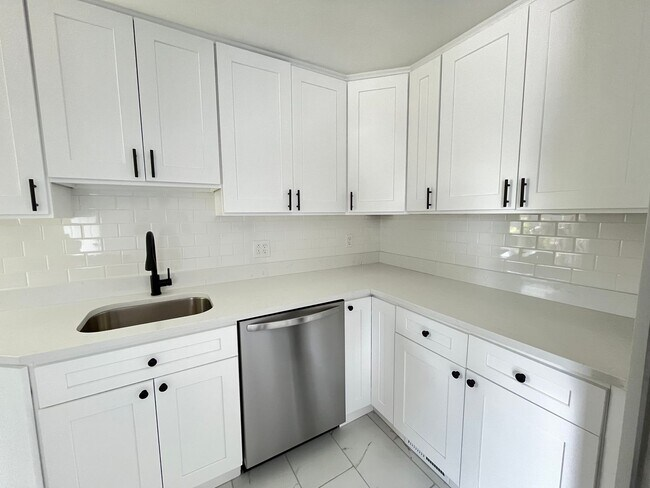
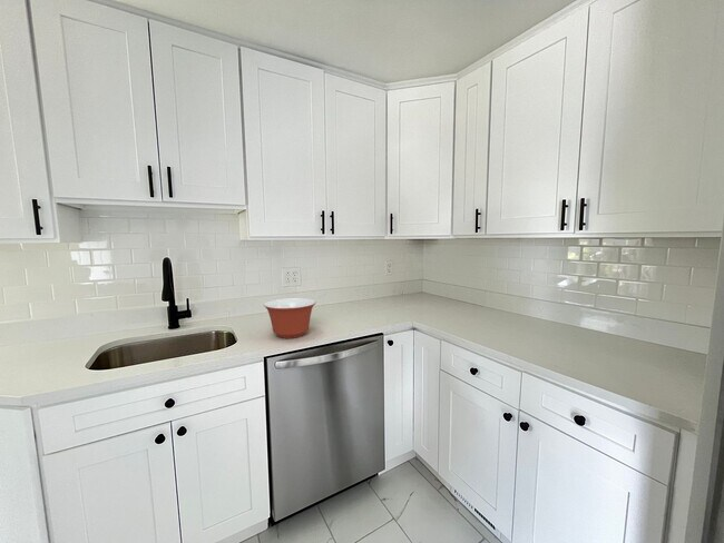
+ mixing bowl (291, 318)
